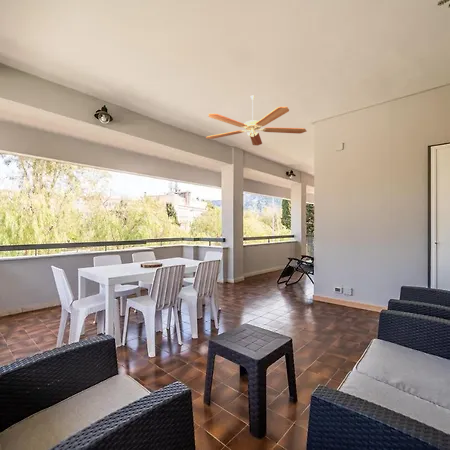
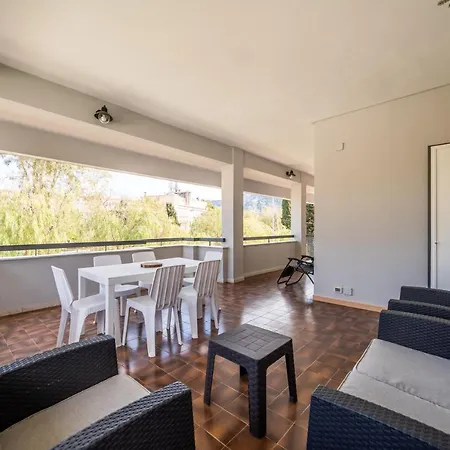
- ceiling fan (252, 117)
